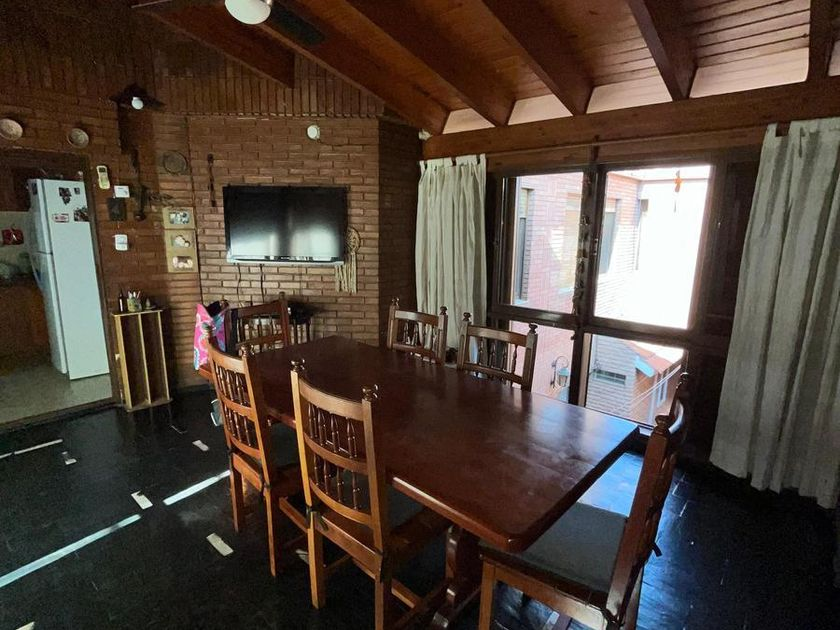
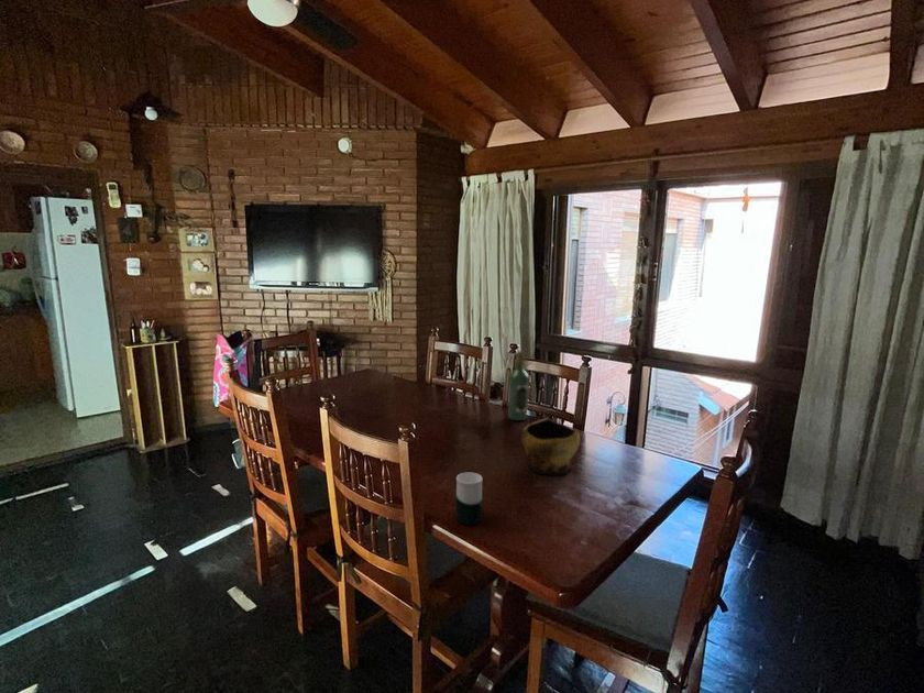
+ cup (471, 499)
+ decorative bowl (549, 446)
+ wine bottle (518, 385)
